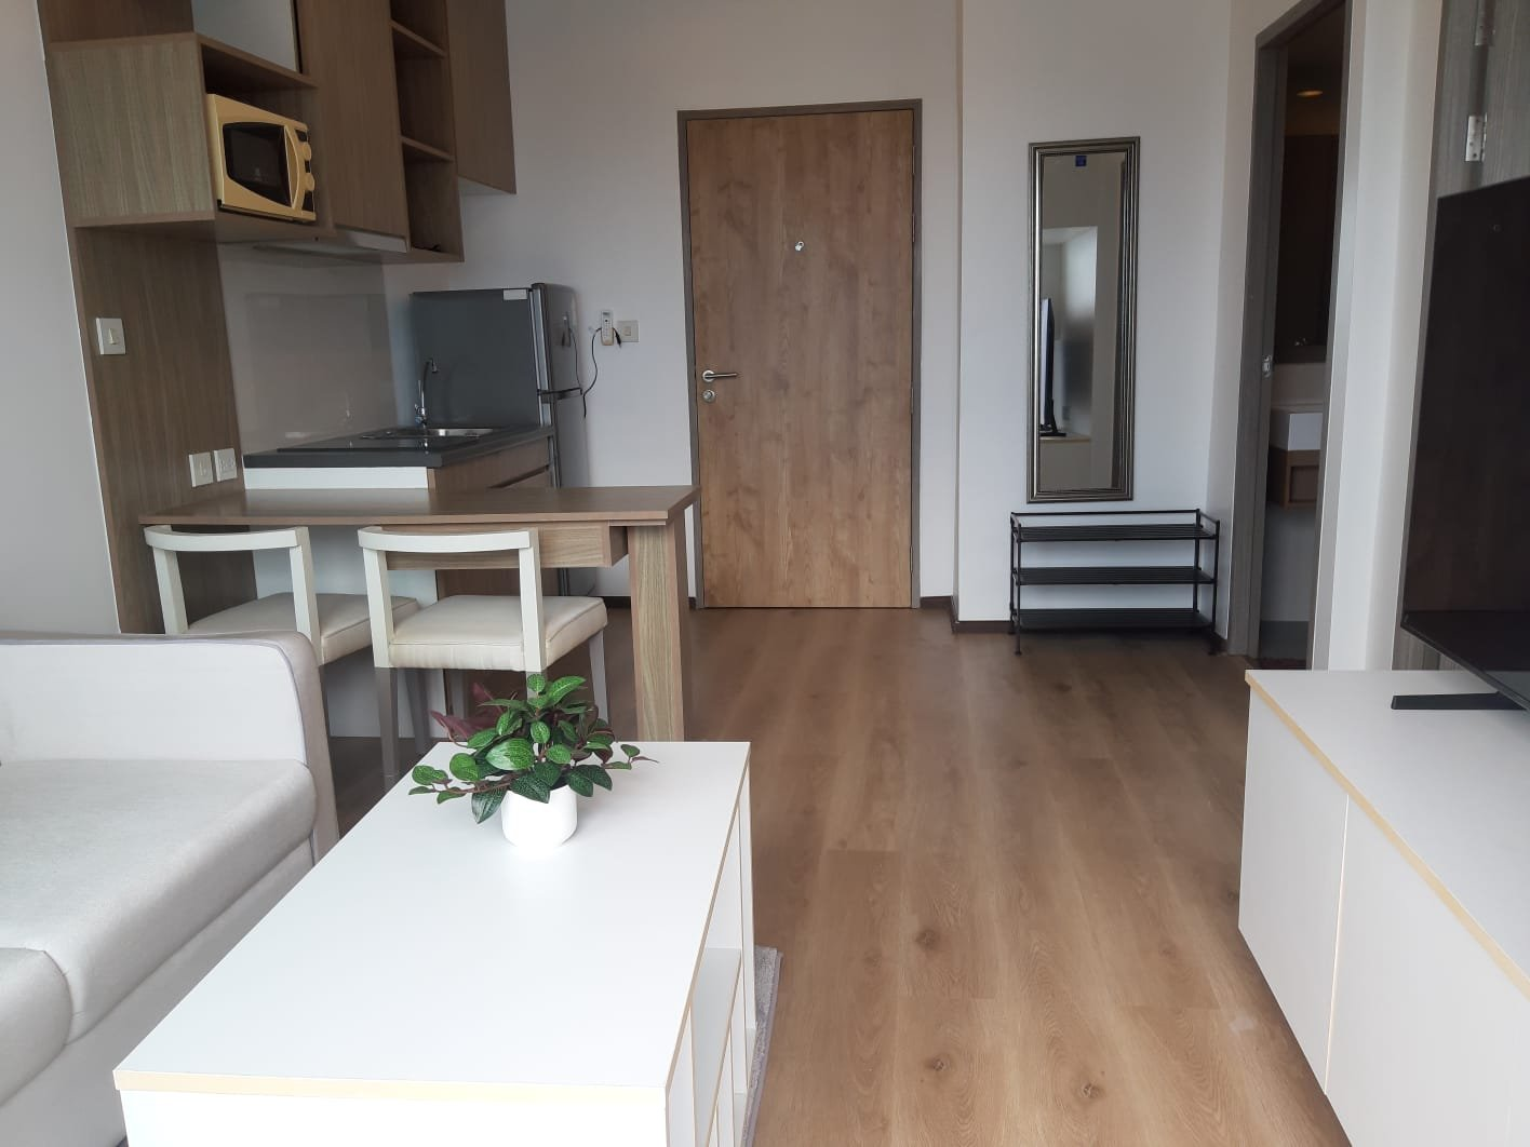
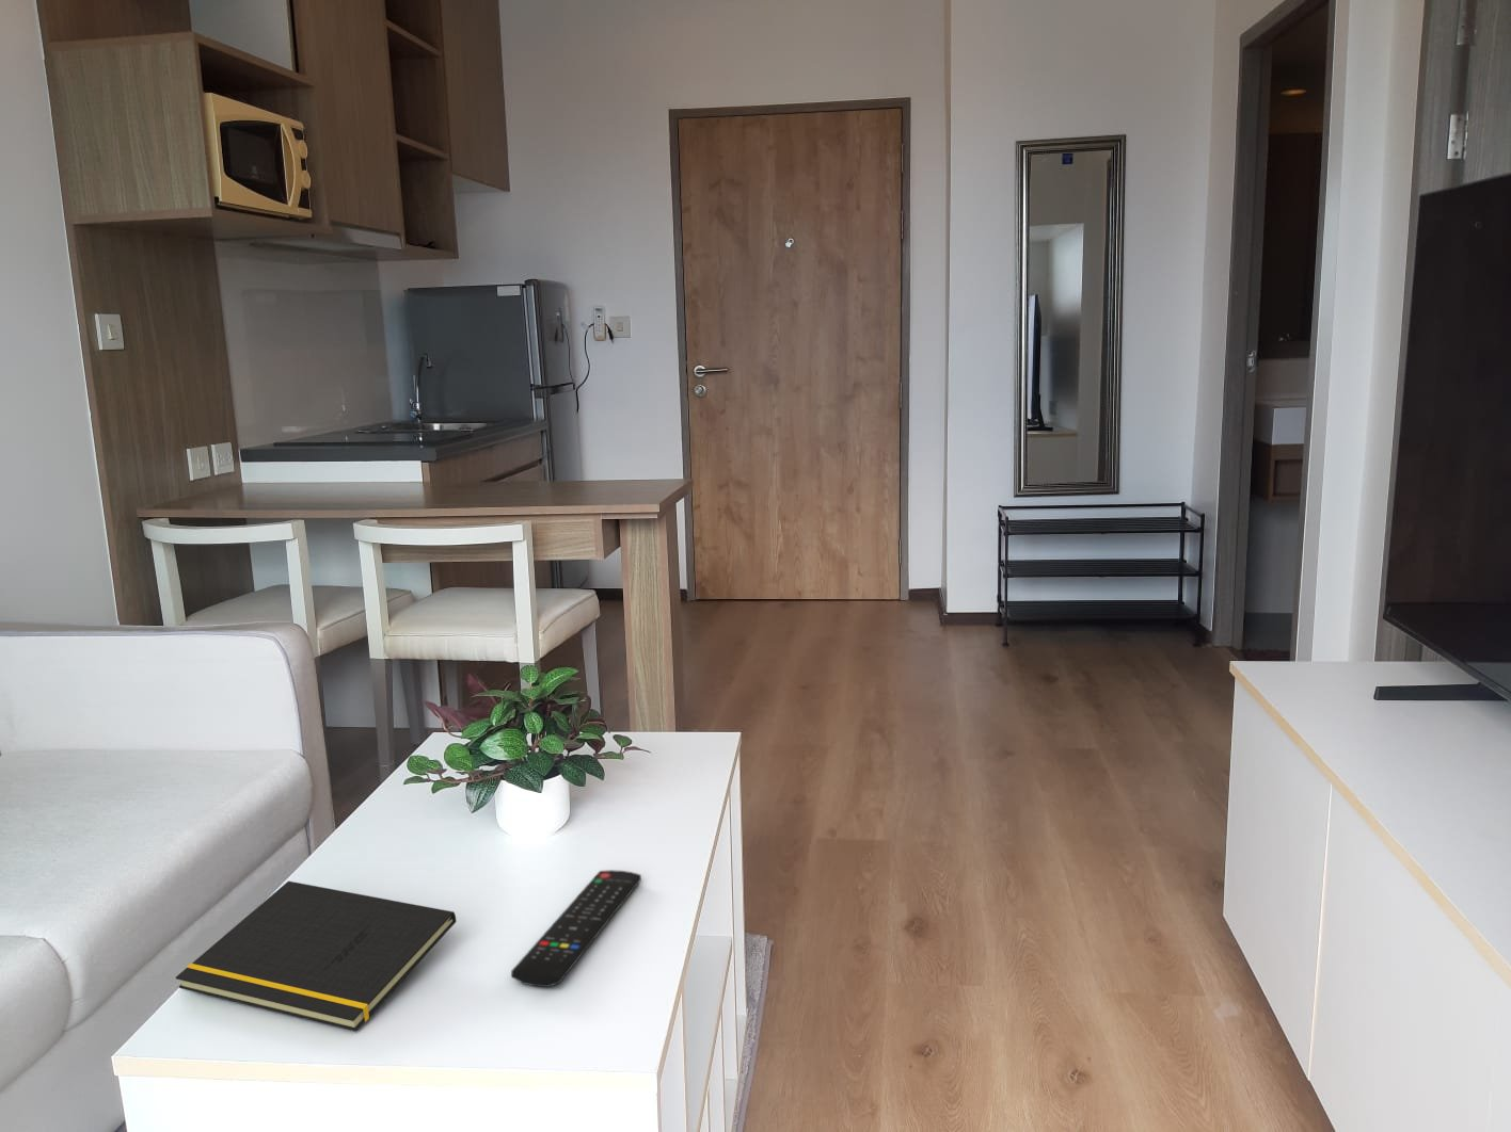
+ remote control (583, 923)
+ notepad (319, 949)
